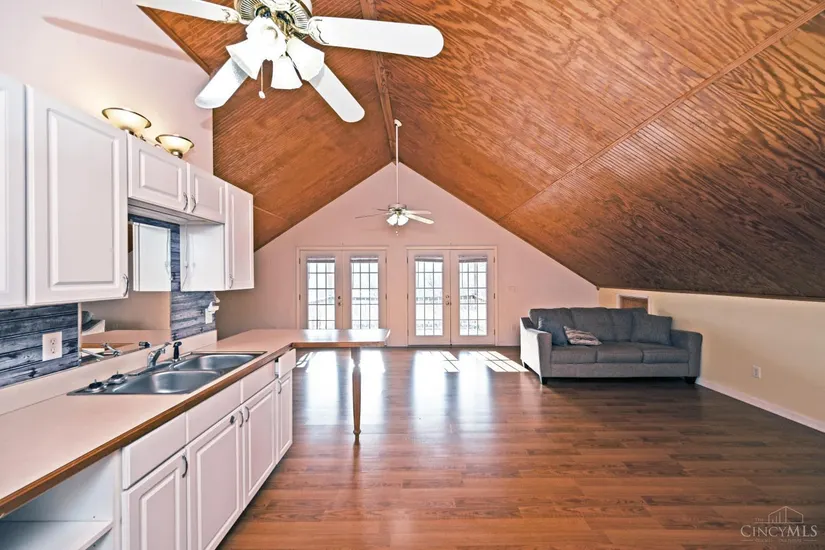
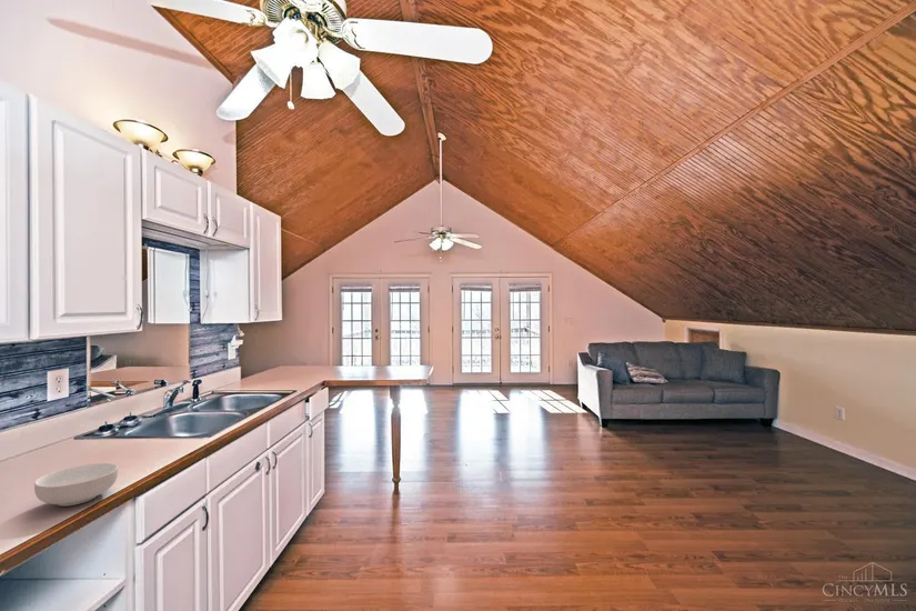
+ cereal bowl (78, 485)
